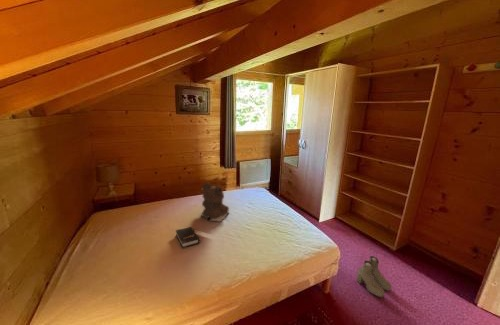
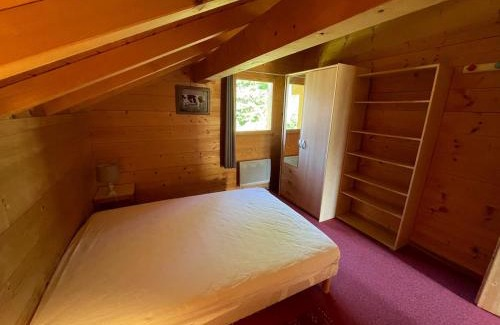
- teddy bear (213, 198)
- hardback book (187, 236)
- boots (374, 274)
